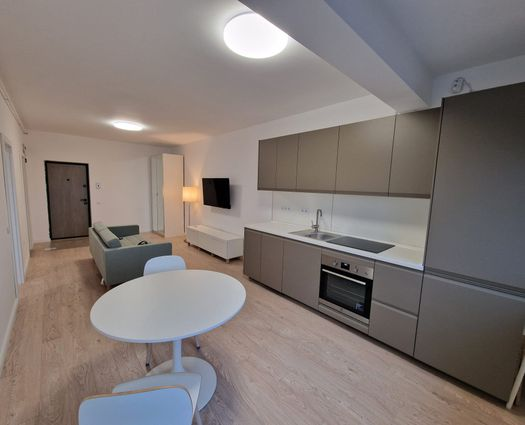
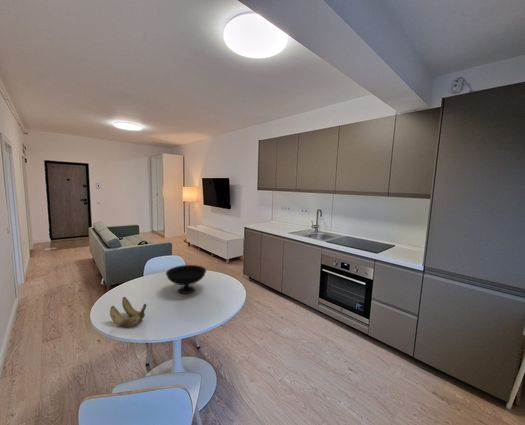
+ bowl (186, 280)
+ banana (129, 309)
